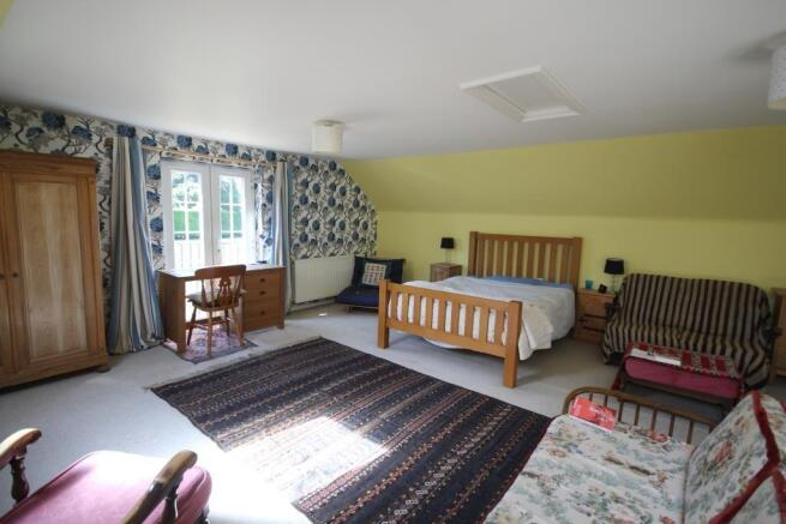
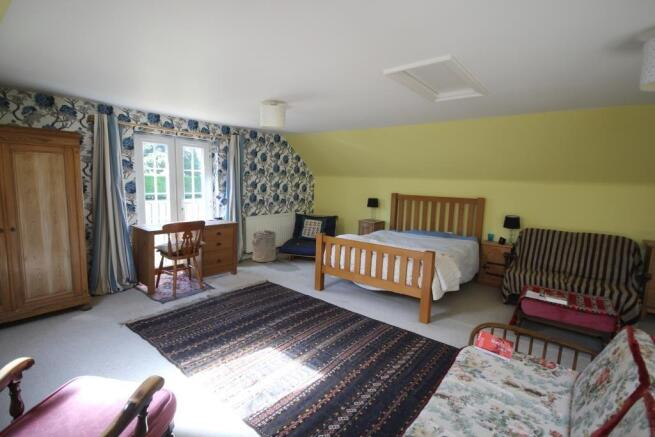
+ laundry hamper (263, 244)
